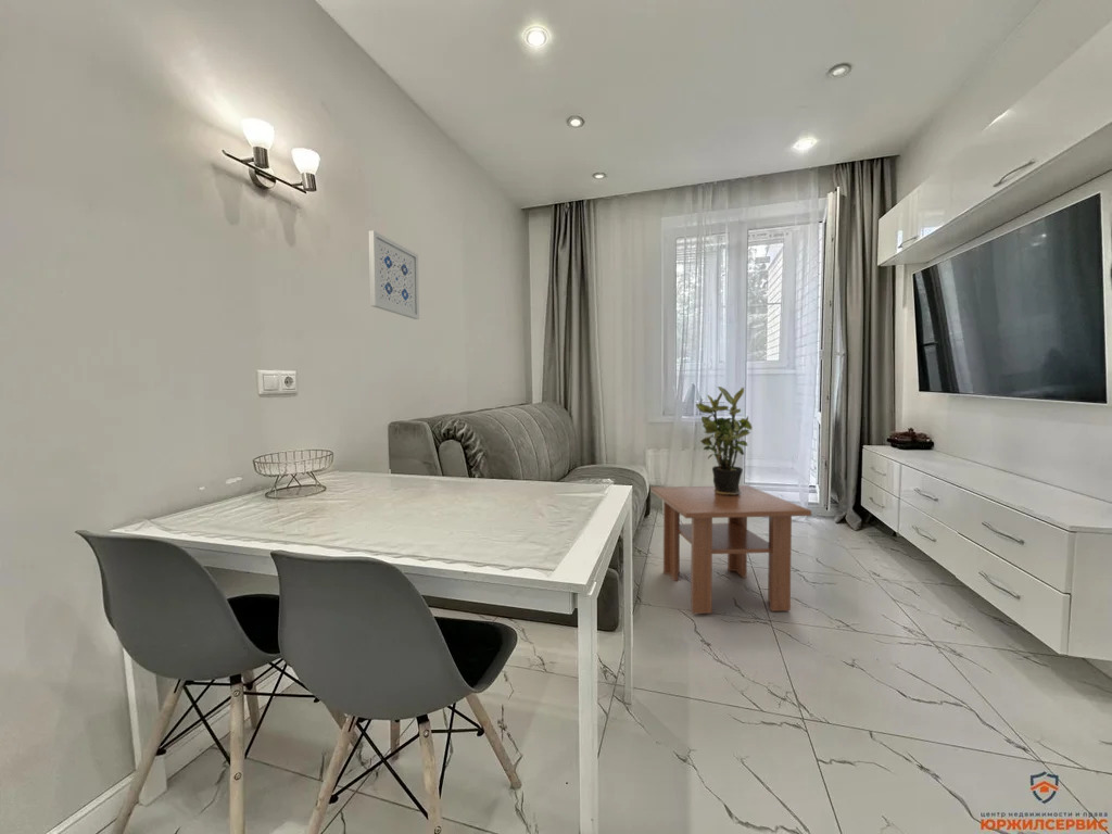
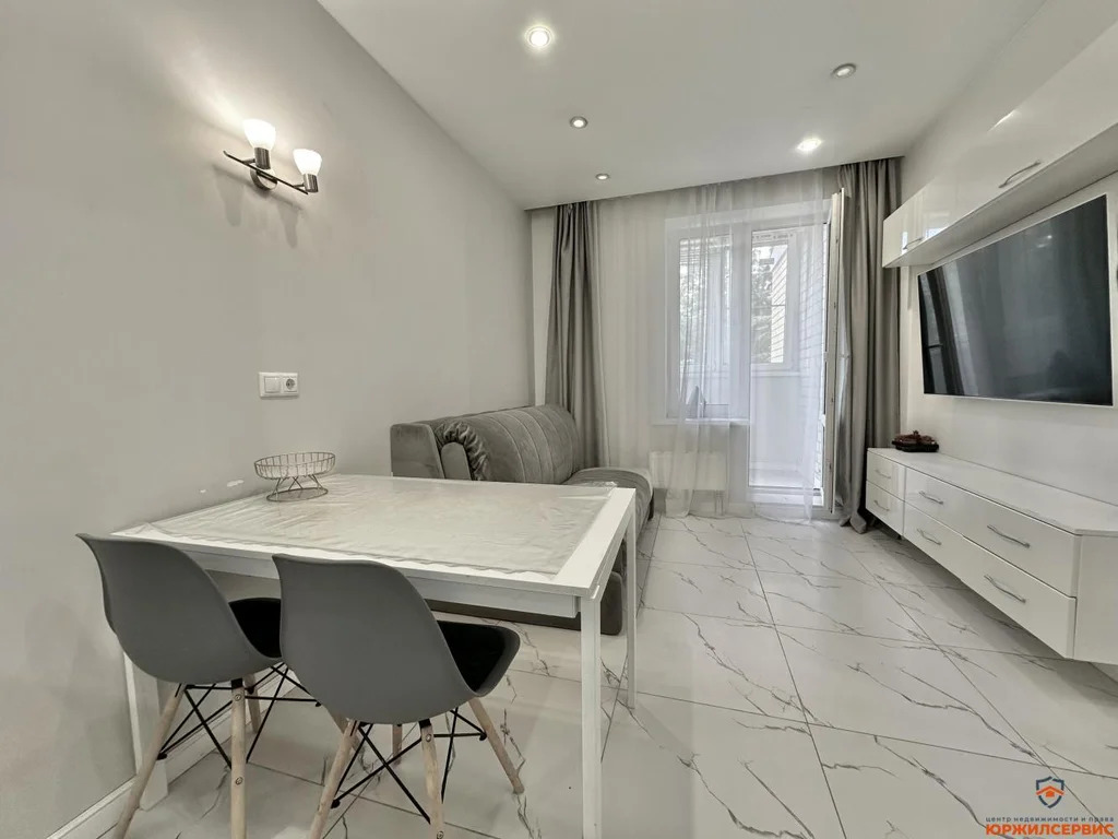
- potted plant (722, 439)
- wall art (395, 278)
- coffee table (720, 543)
